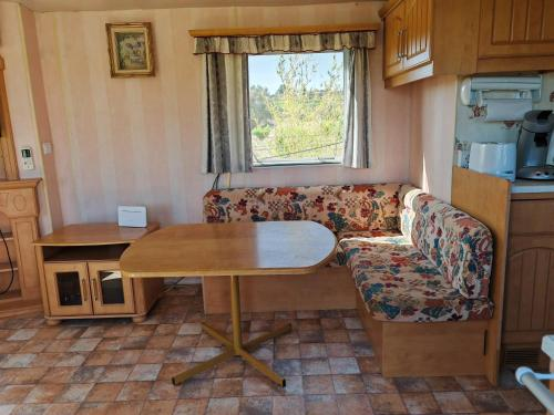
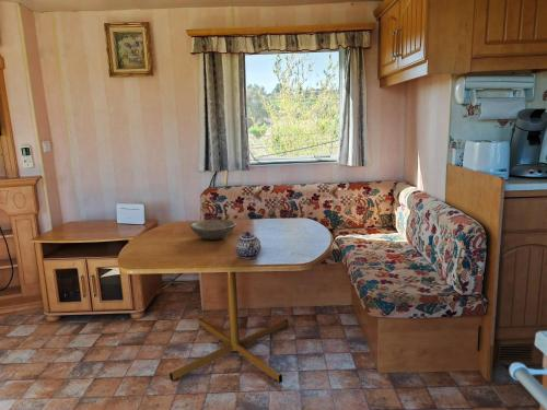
+ bowl (213, 231)
+ teapot (247, 244)
